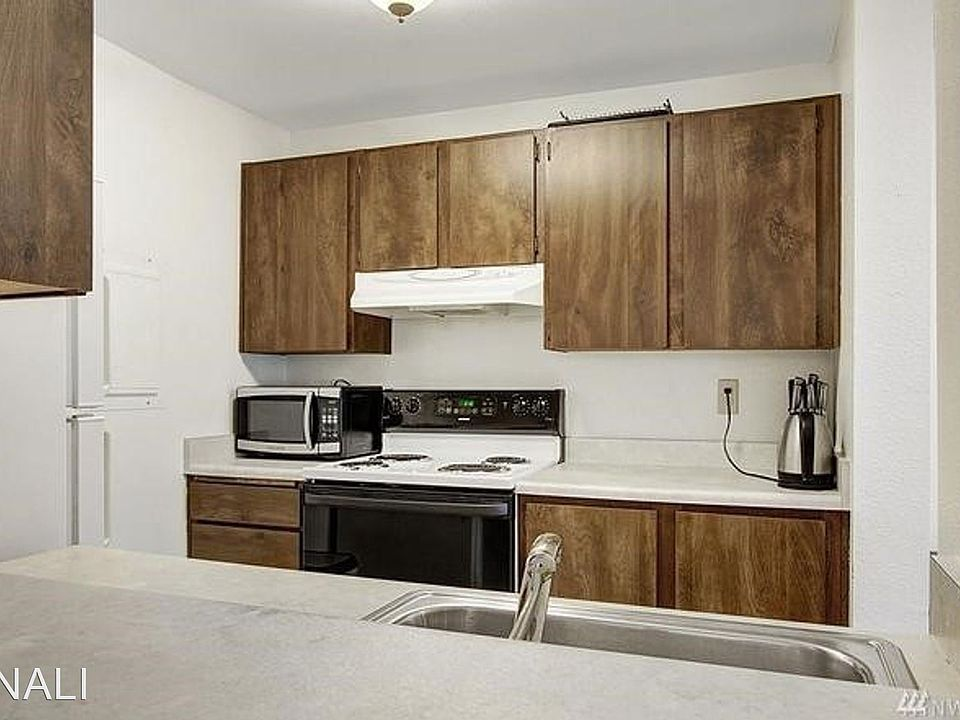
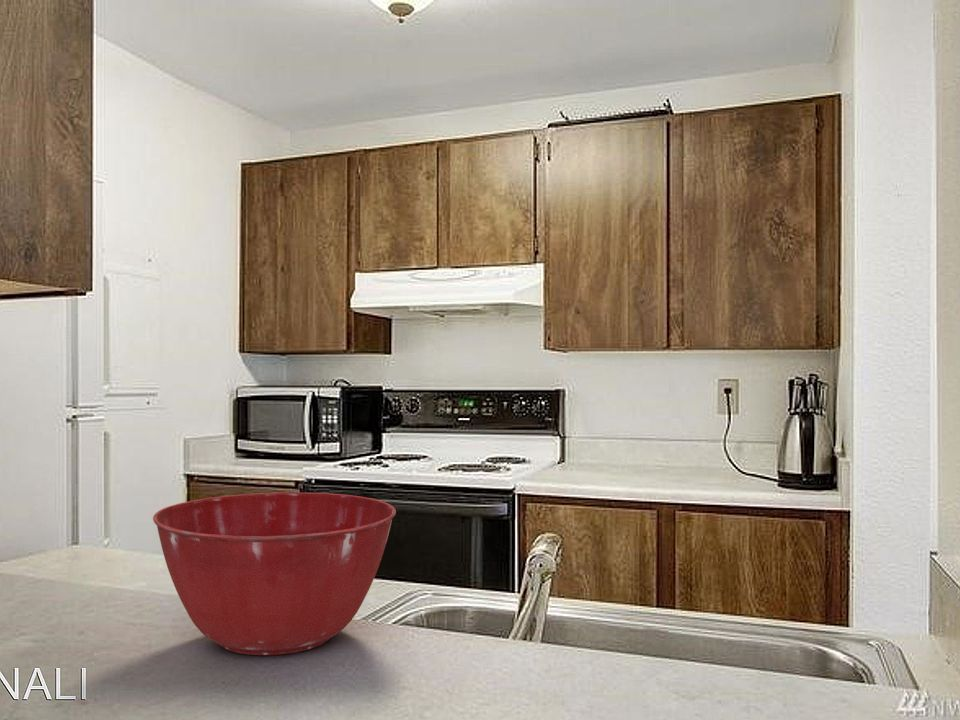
+ mixing bowl (278, 572)
